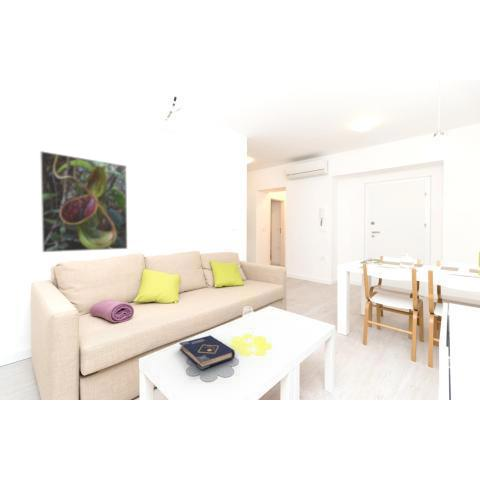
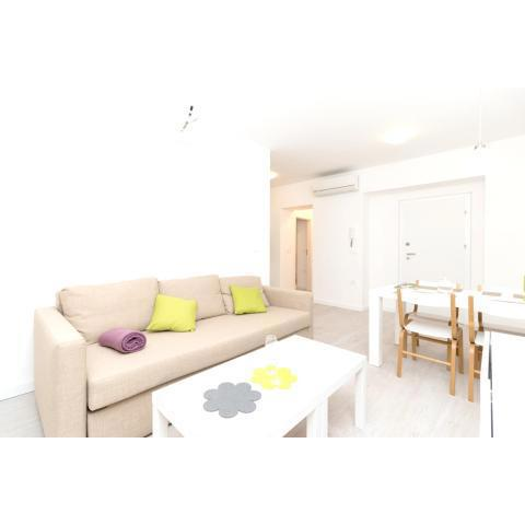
- book (206, 350)
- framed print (88, 205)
